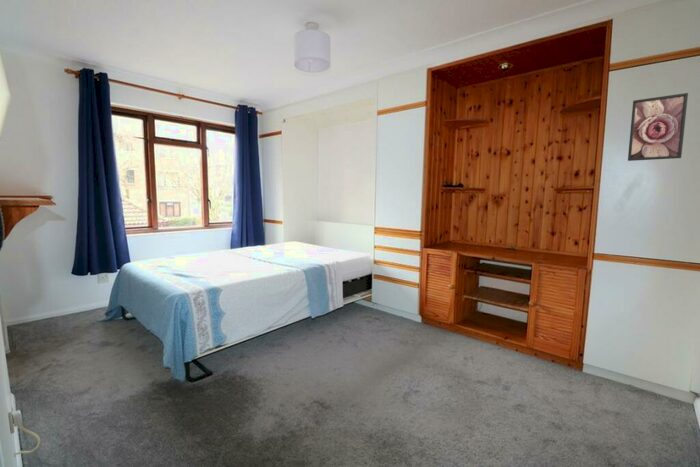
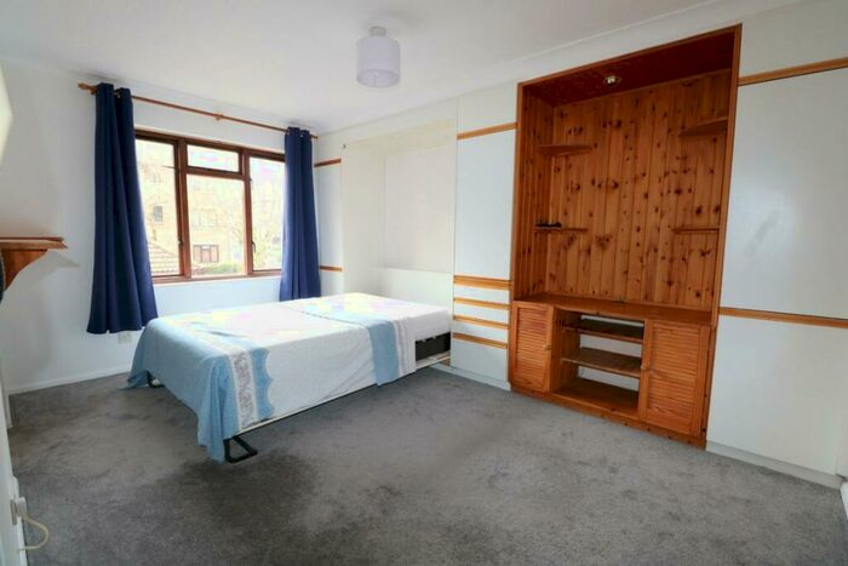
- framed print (656, 128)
